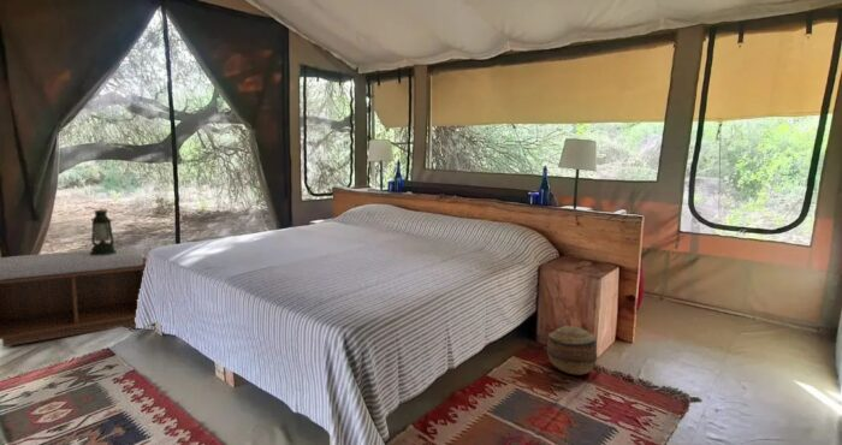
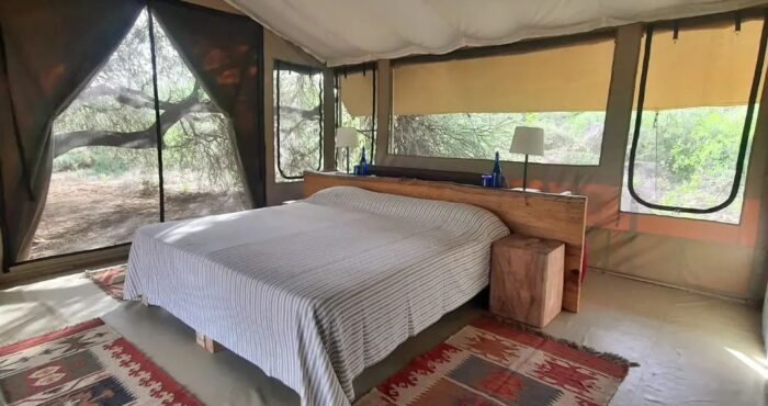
- lantern (101, 229)
- bench (73, 291)
- basket (571, 348)
